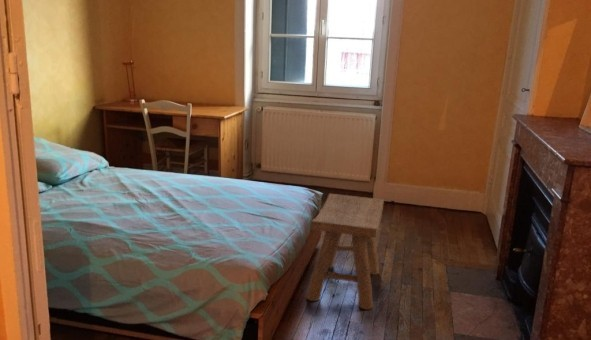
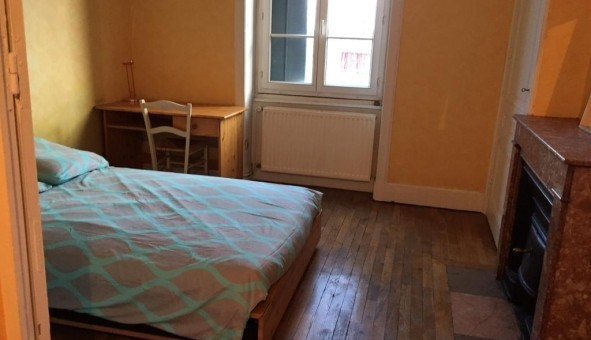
- stool (347, 247)
